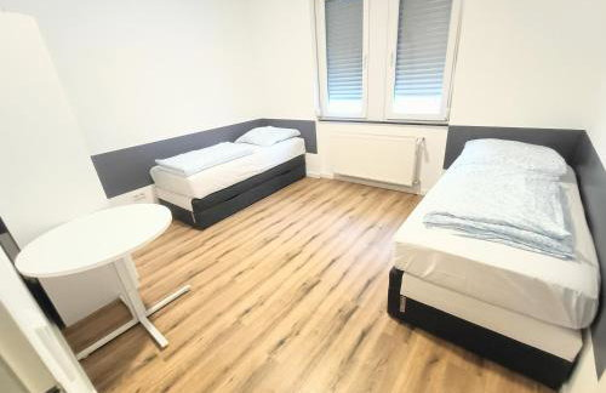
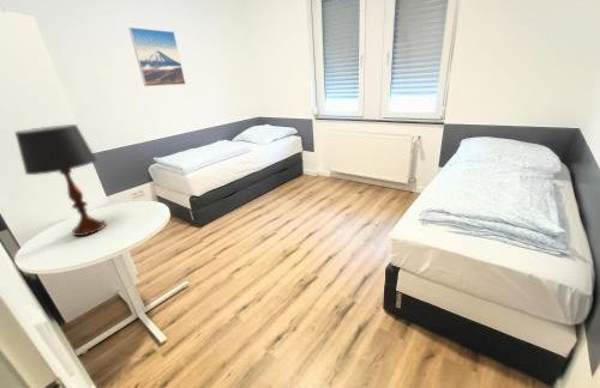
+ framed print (160, 57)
+ table lamp (70, 182)
